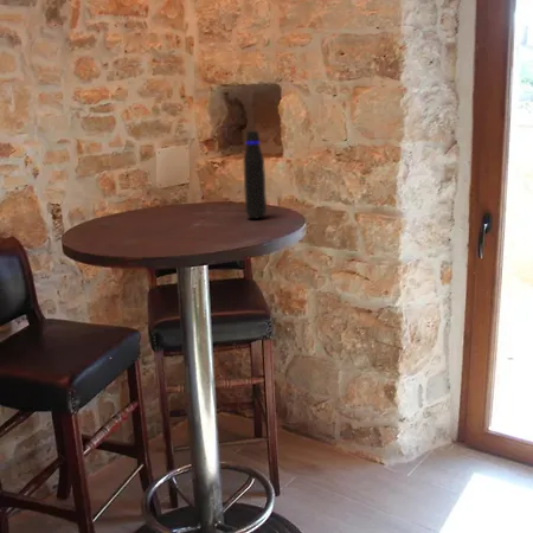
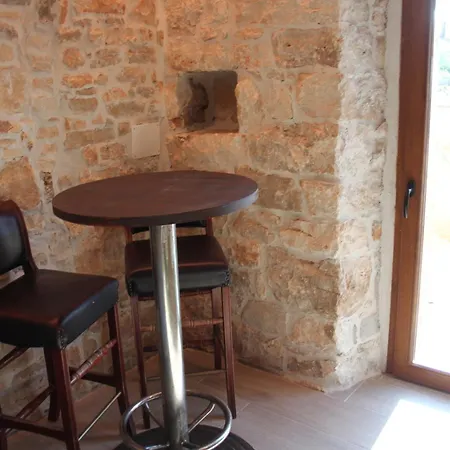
- water bottle (253, 175)
